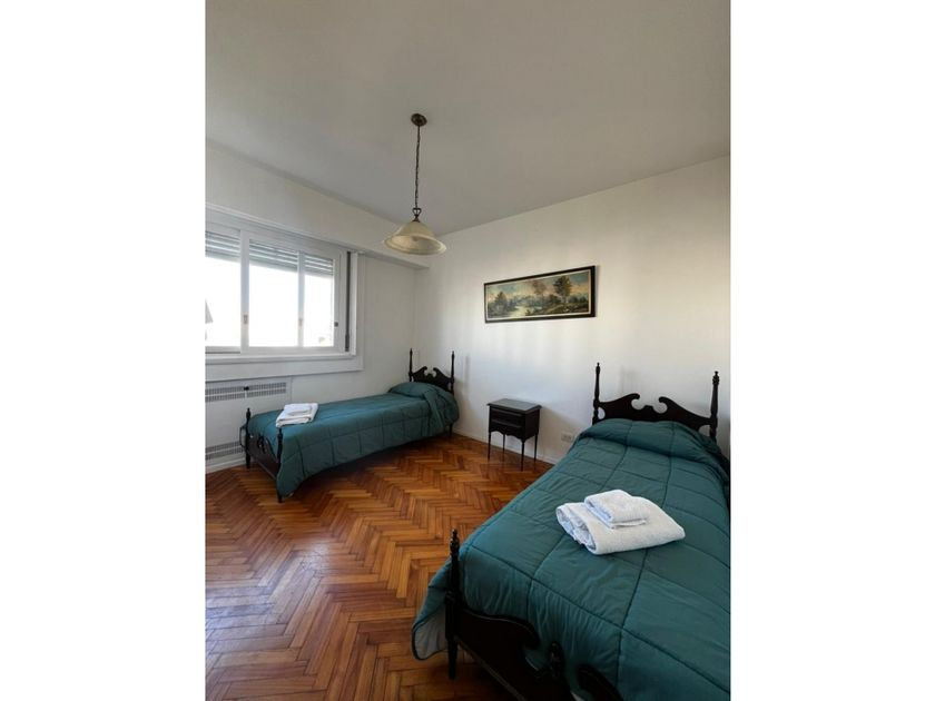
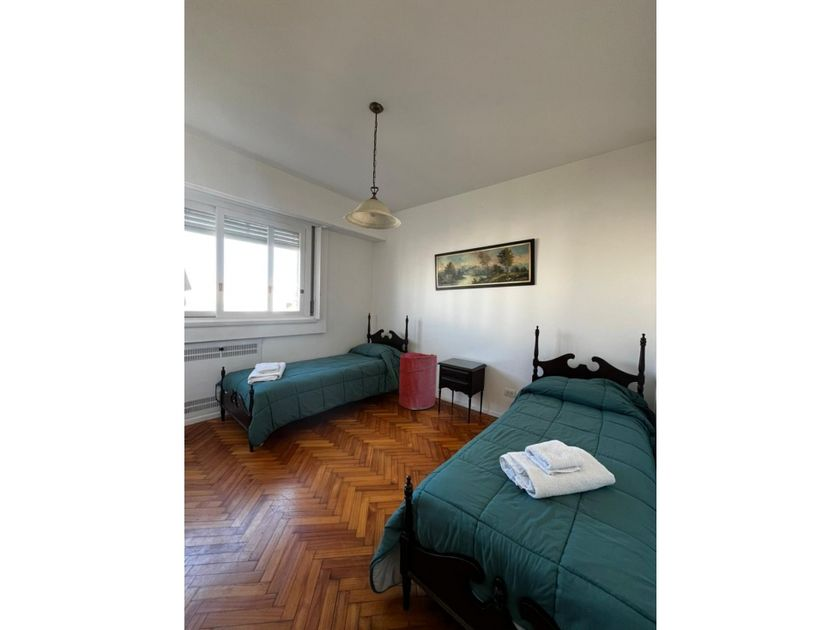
+ laundry hamper (418, 378)
